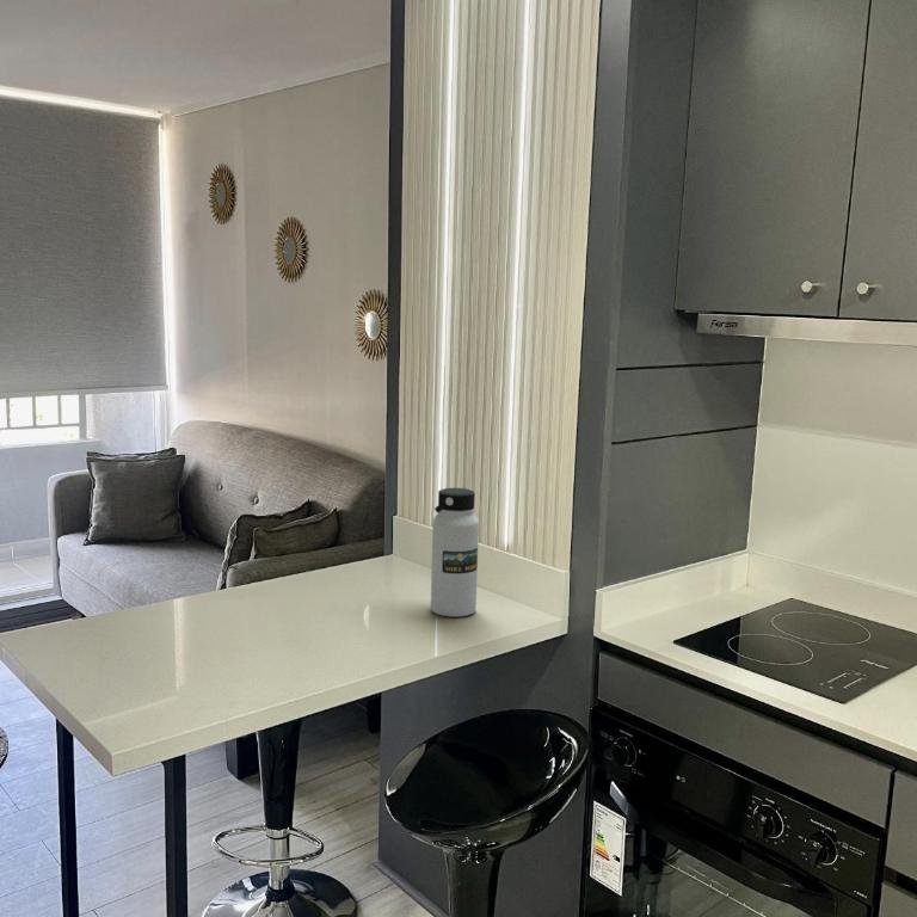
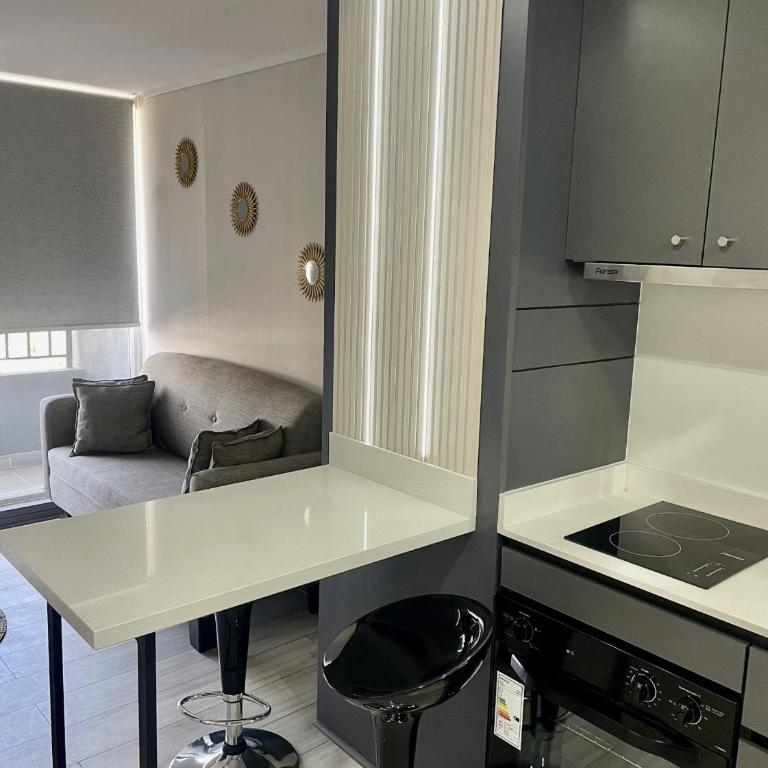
- water bottle (455, 550)
